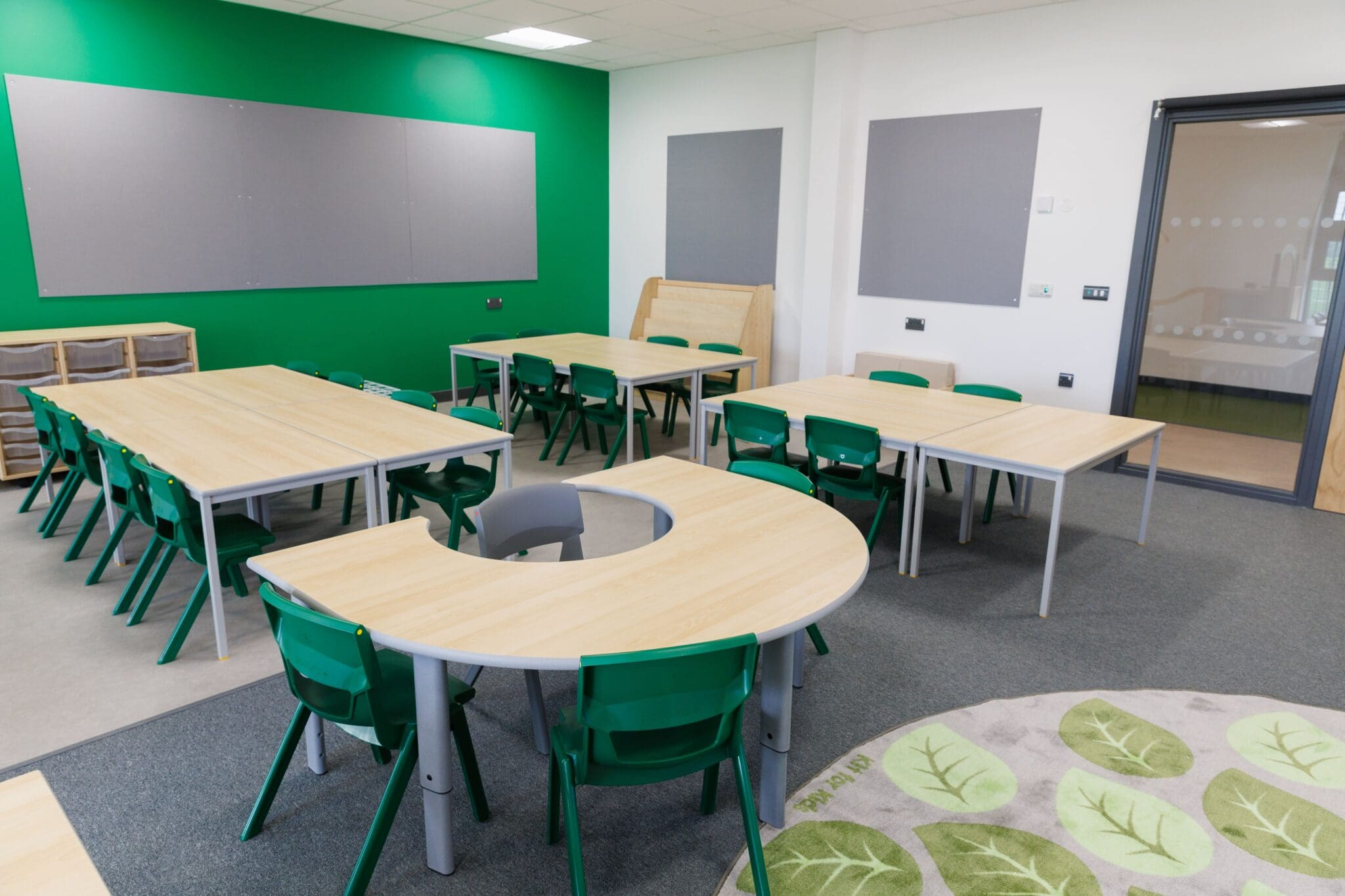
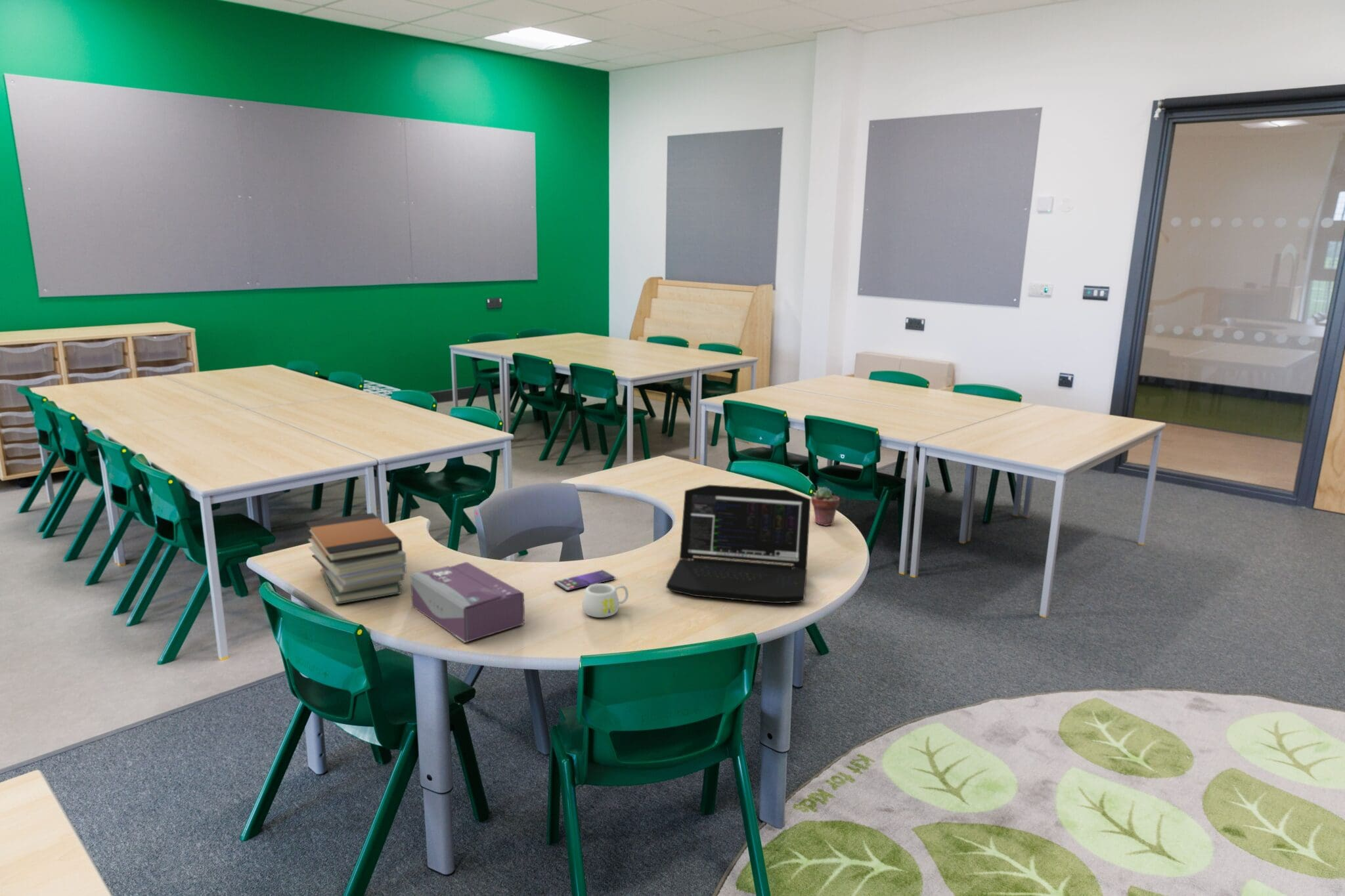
+ laptop (740, 541)
+ smartphone (584, 580)
+ tissue box (466, 598)
+ potted succulent (825, 505)
+ book stack (356, 557)
+ mug (606, 599)
